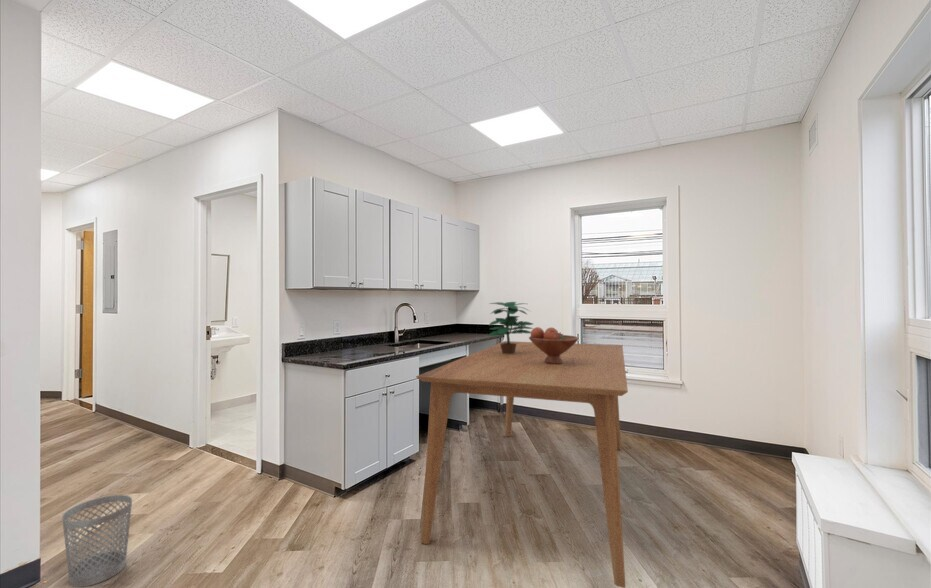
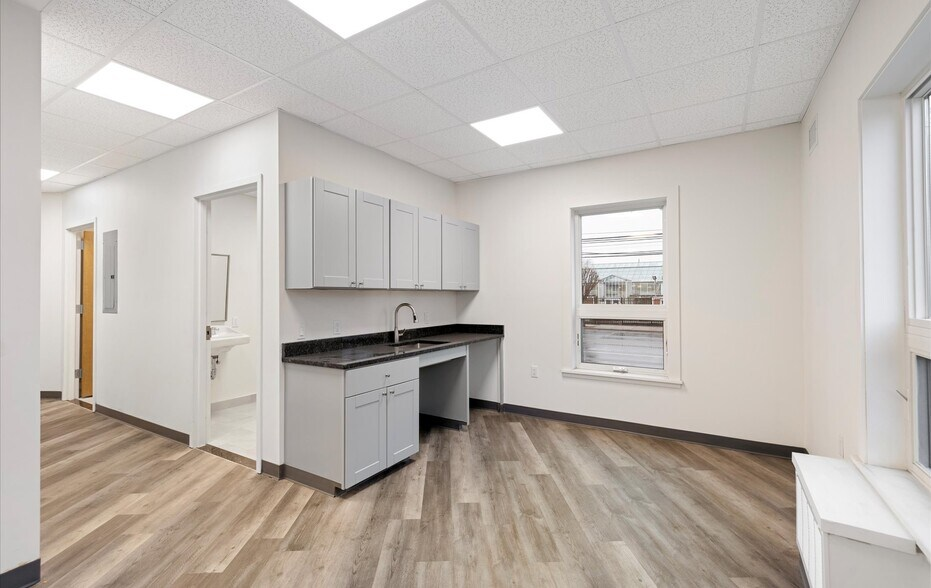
- wastebasket (99, 540)
- dining table (544, 399)
- potted plant (511, 327)
- fruit bowl (553, 344)
